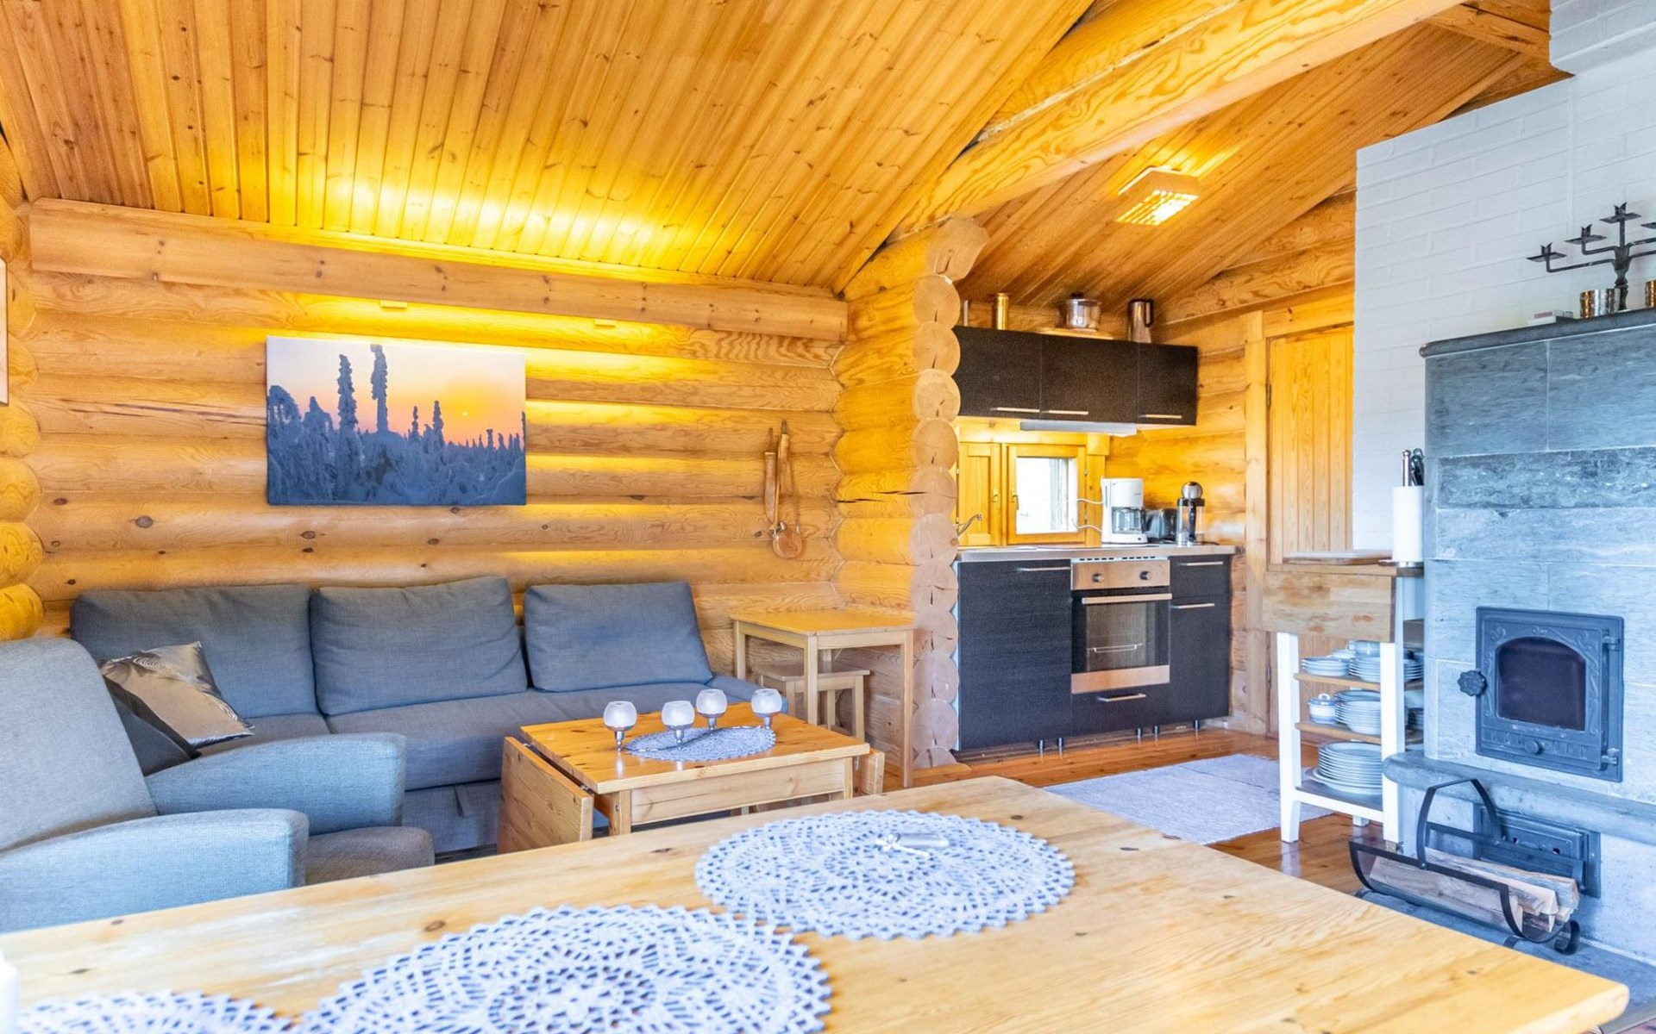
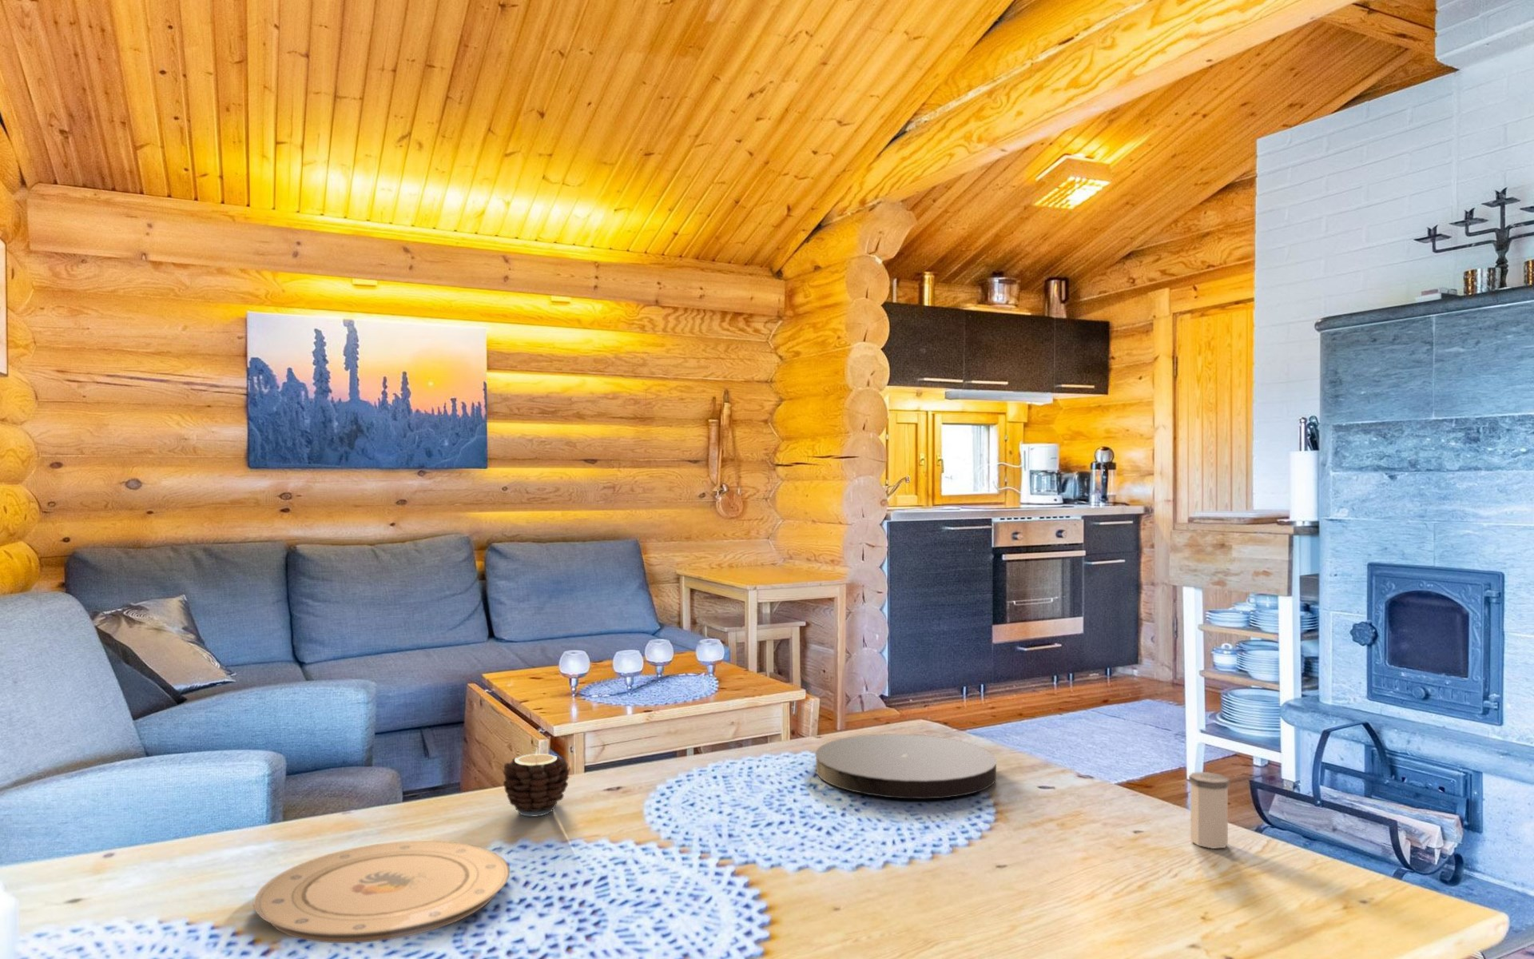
+ plate (387, 888)
+ plate (904, 763)
+ salt shaker (1209, 810)
+ candle (536, 779)
